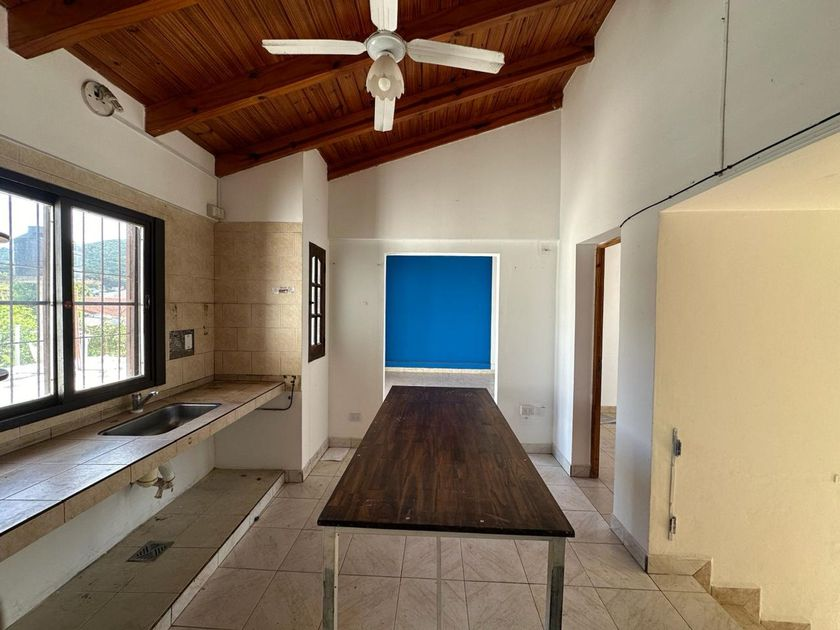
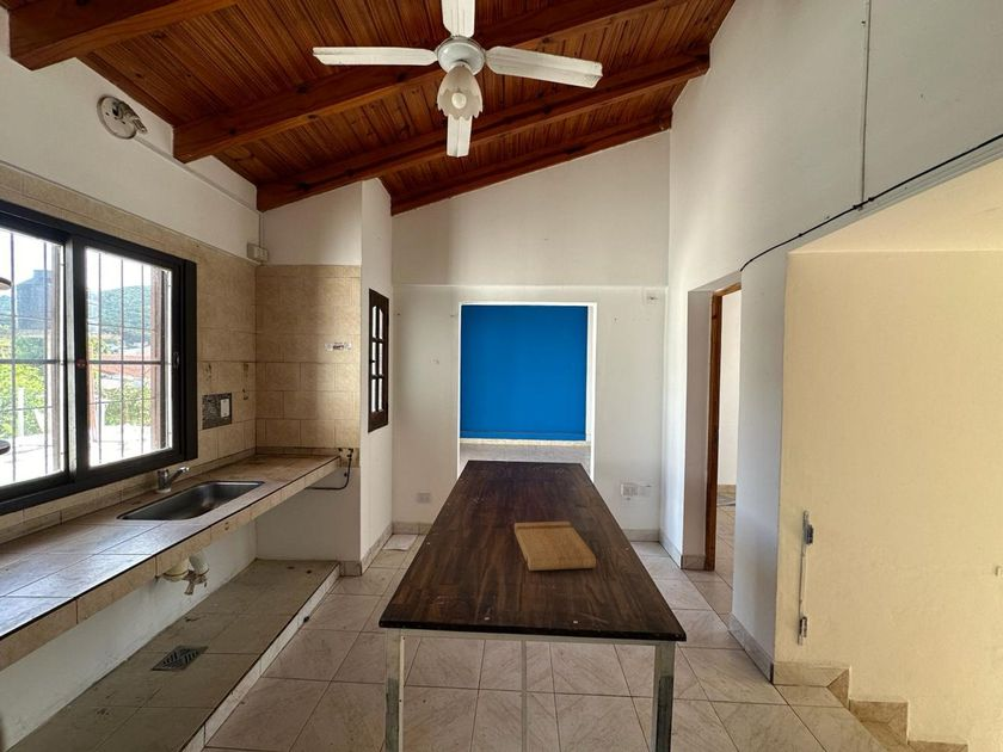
+ cutting board (550, 543)
